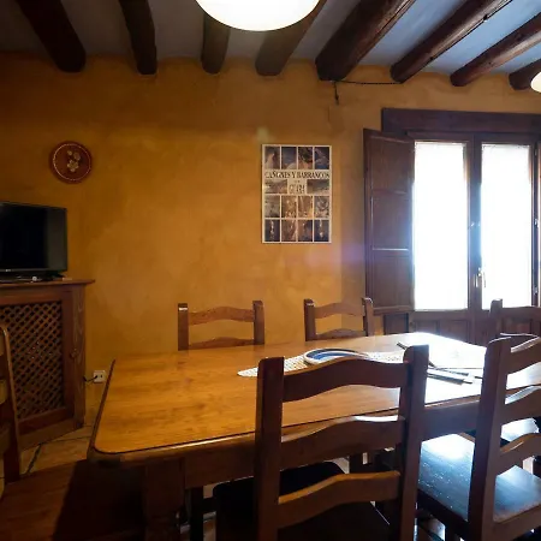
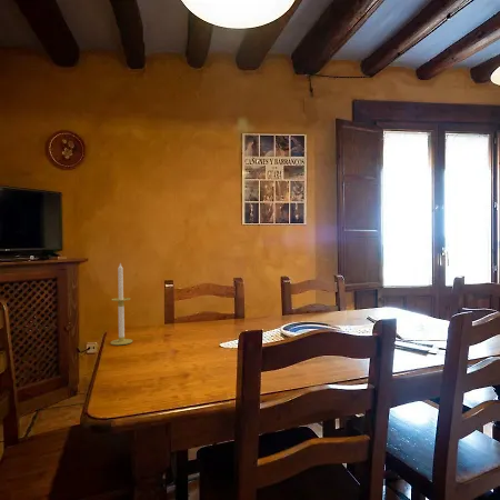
+ candle (120, 302)
